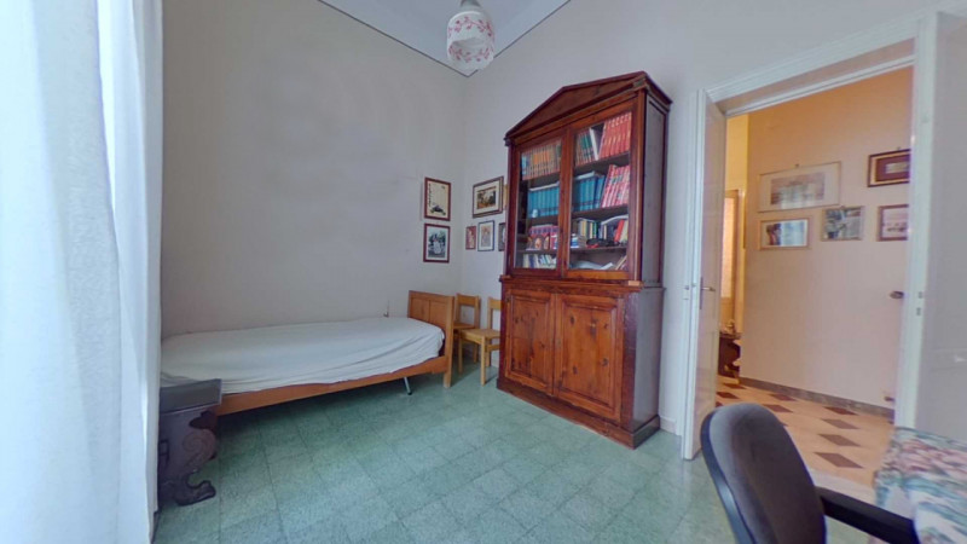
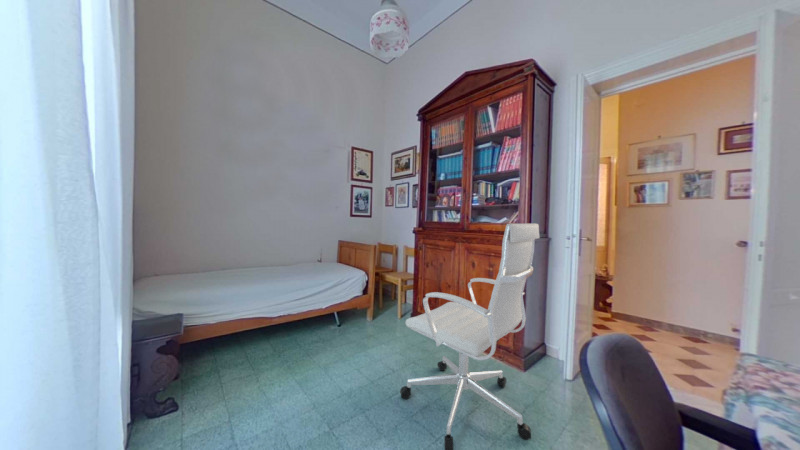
+ chair (469, 314)
